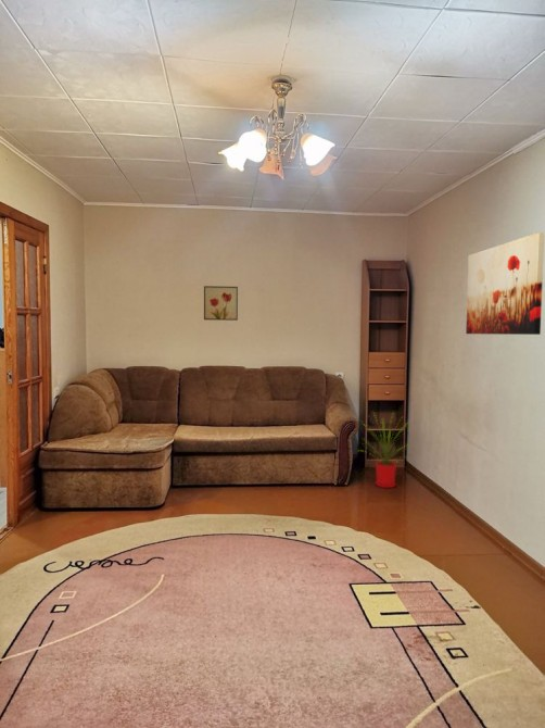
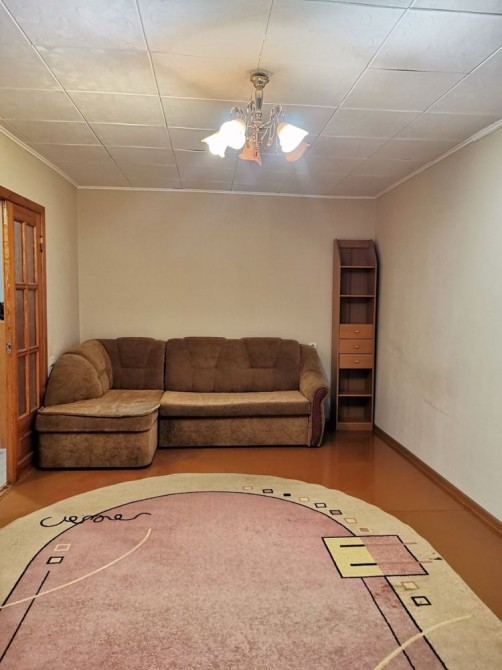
- house plant (386, 450)
- wall art (499, 289)
- wall art (220, 303)
